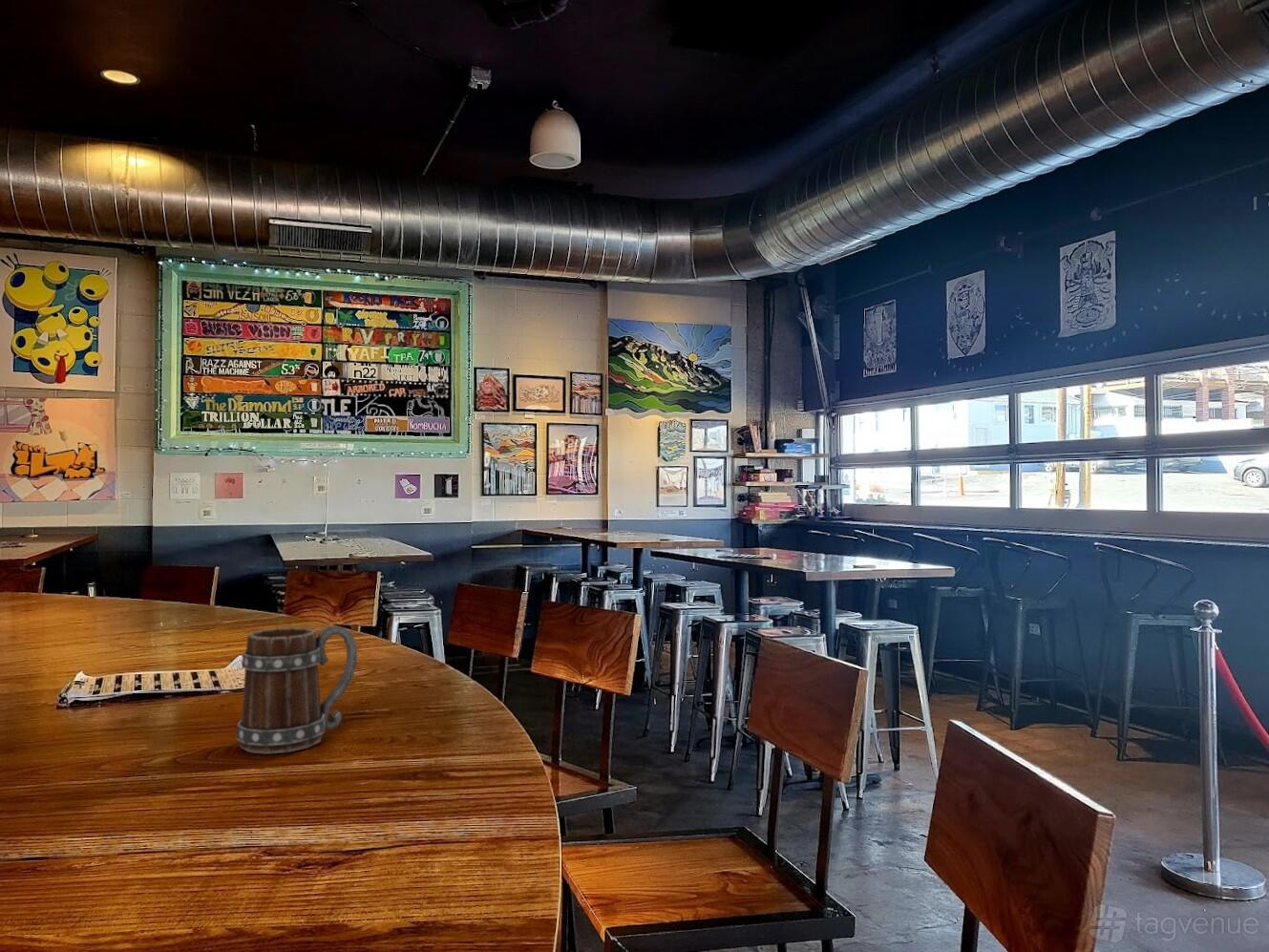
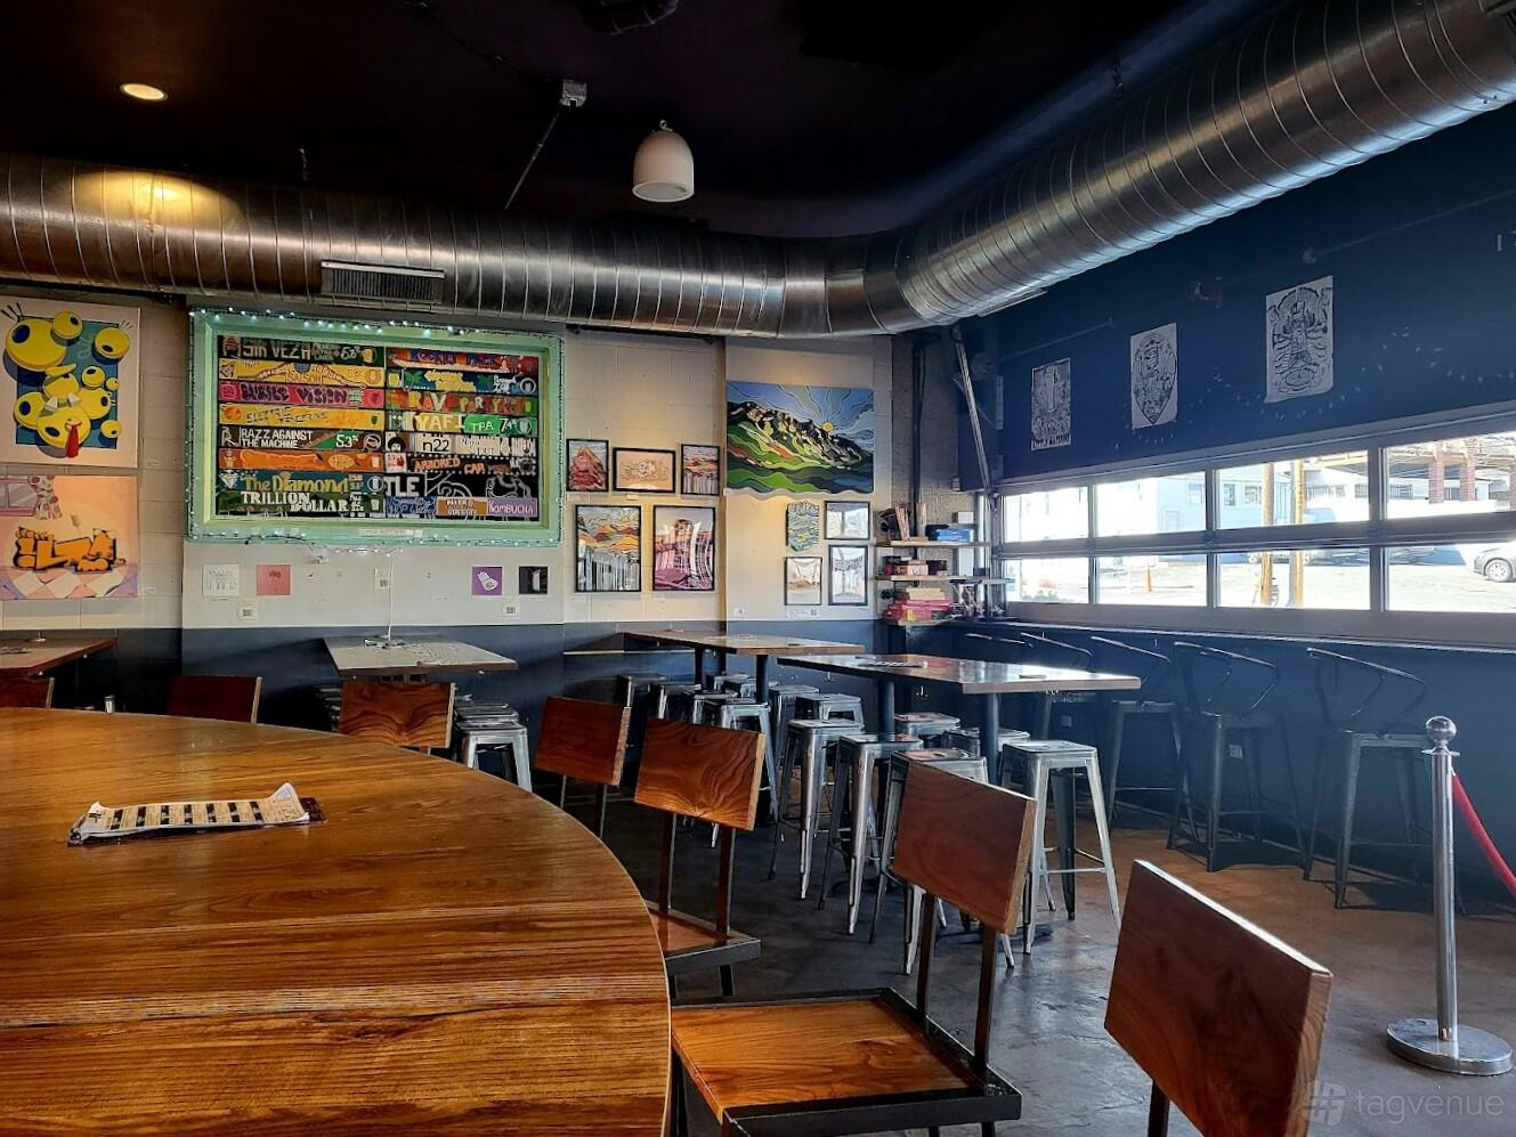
- beer mug (299, 685)
